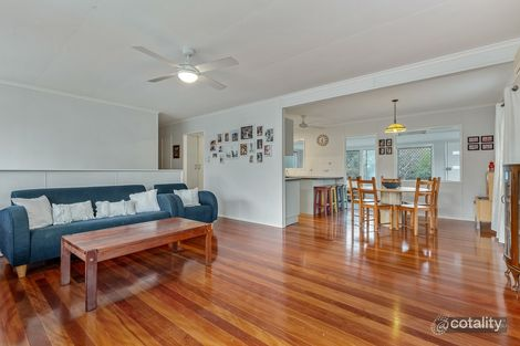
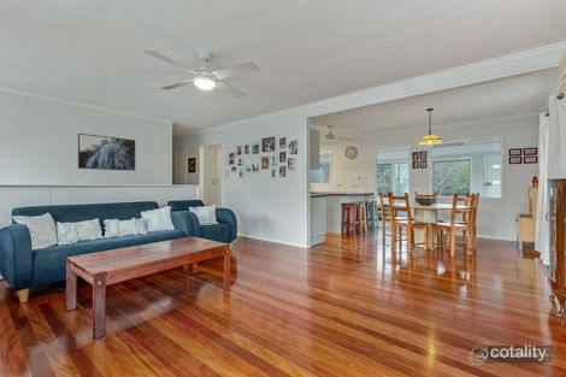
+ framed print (108, 153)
